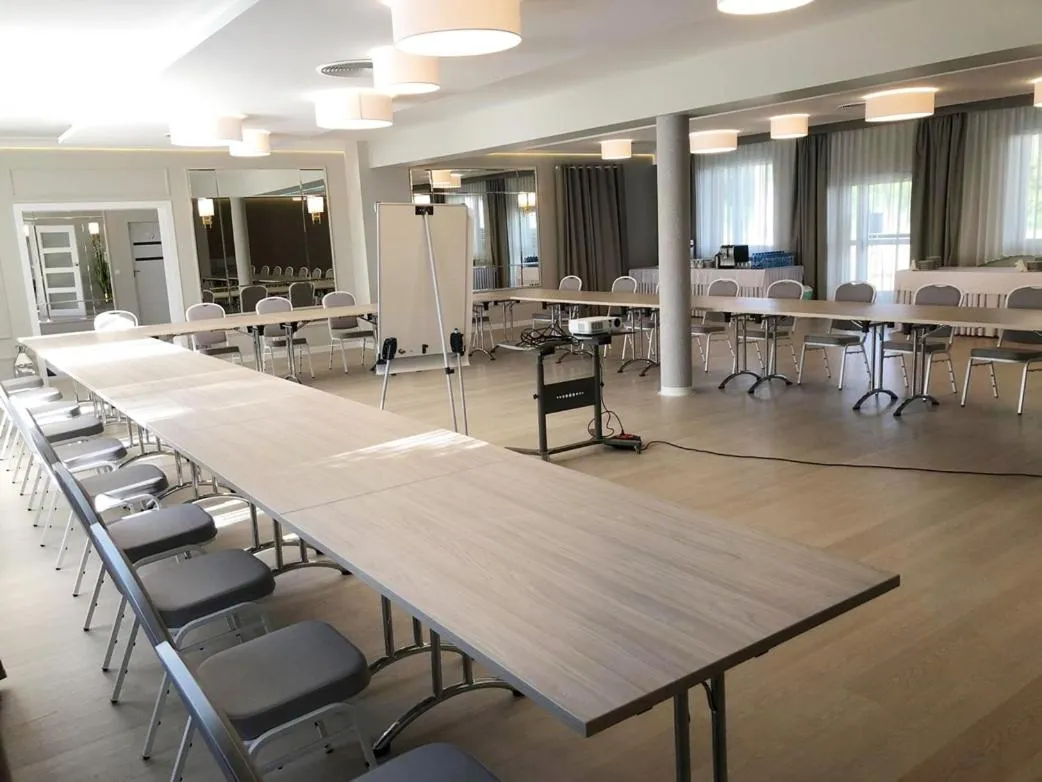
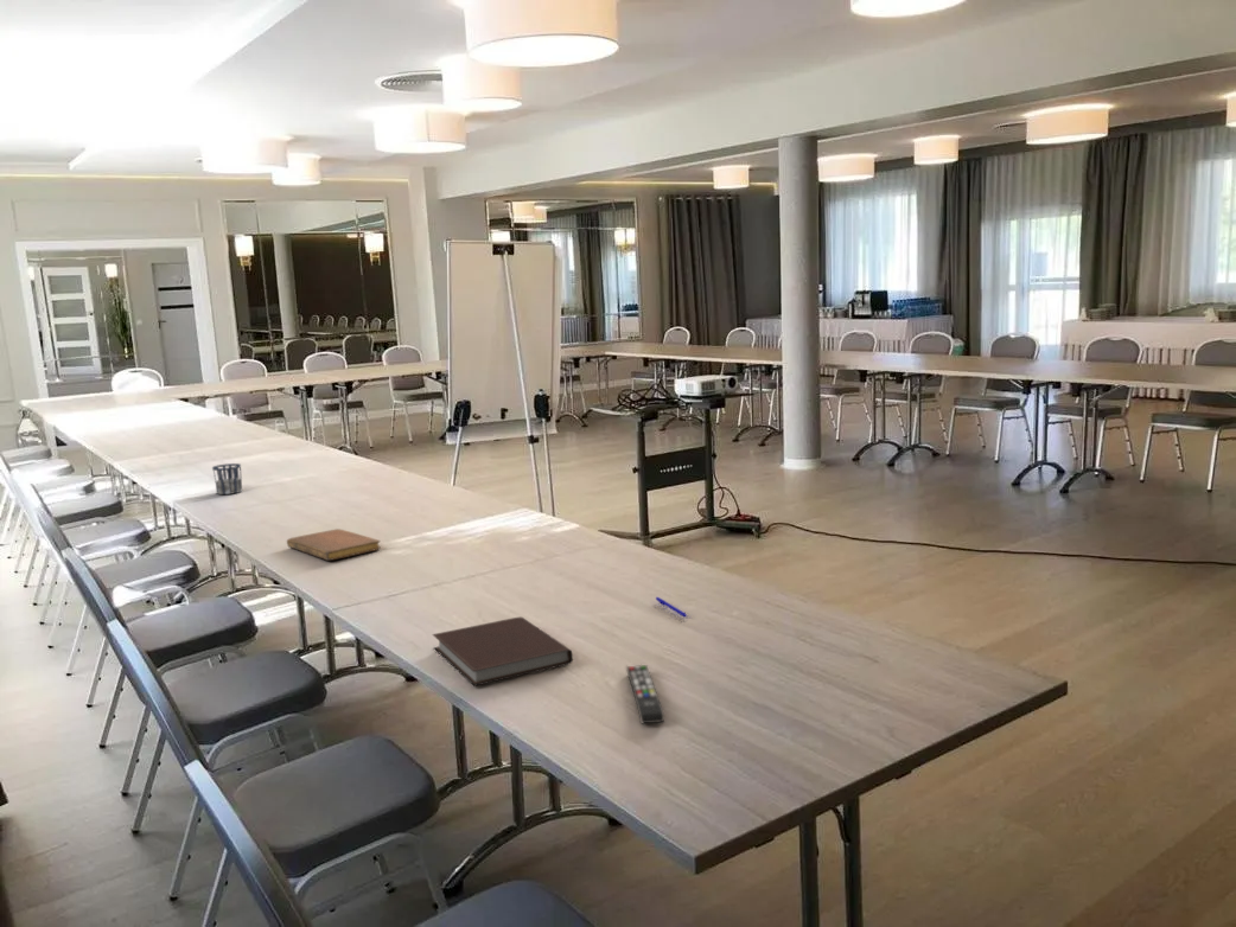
+ pen (671, 607)
+ notebook (333, 543)
+ cup (228, 479)
+ remote control (644, 691)
+ notebook (501, 648)
